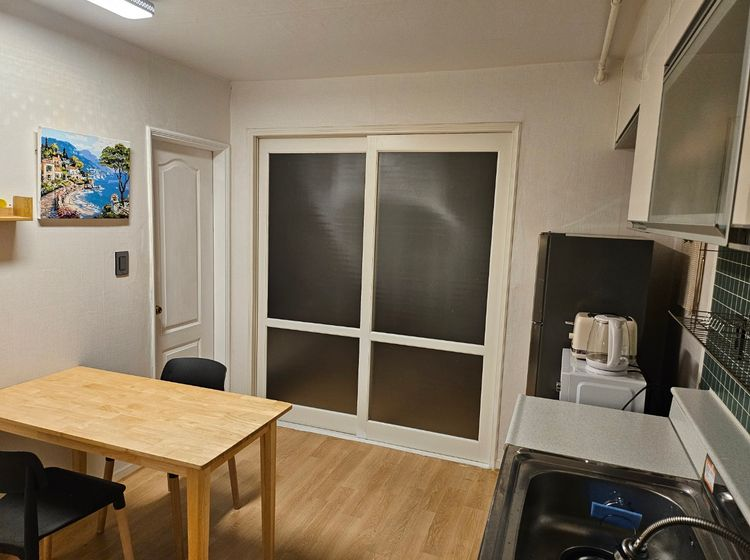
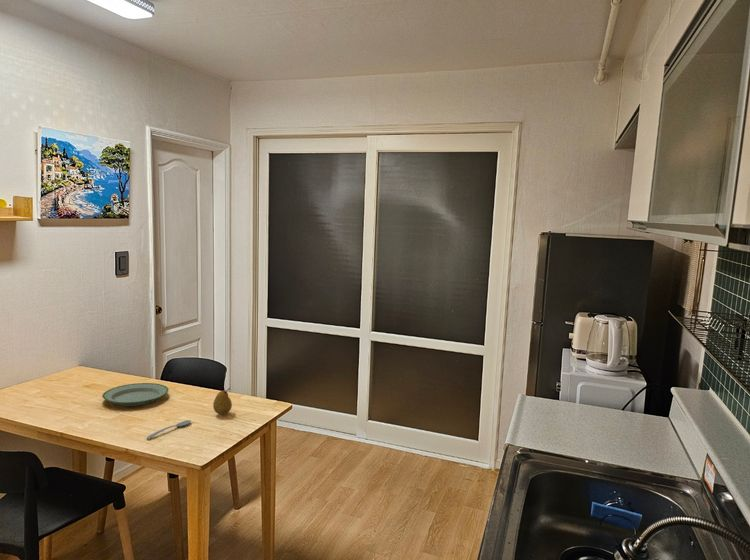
+ spoon (169, 427)
+ plate (136, 395)
+ fruit (222, 400)
